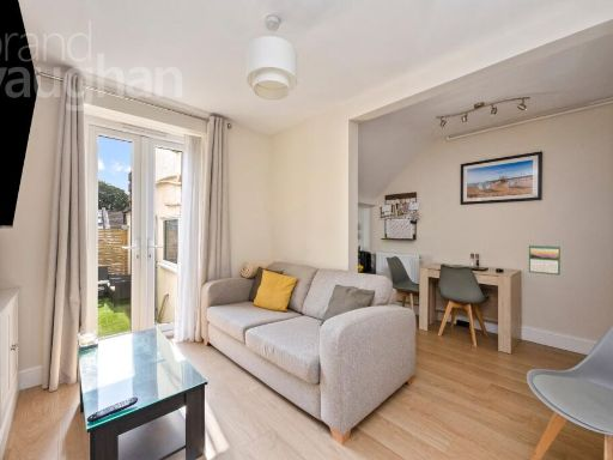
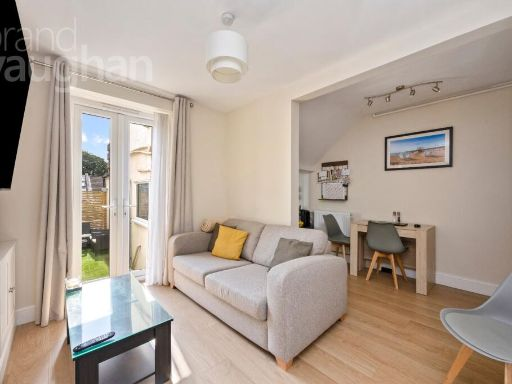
- calendar (544, 259)
